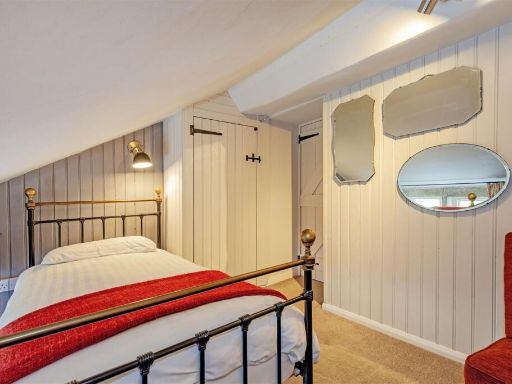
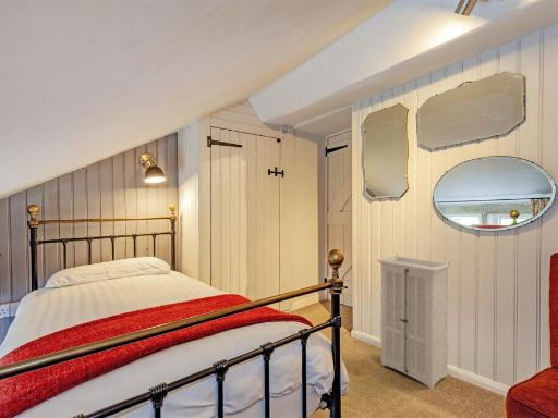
+ storage cabinet (412, 316)
